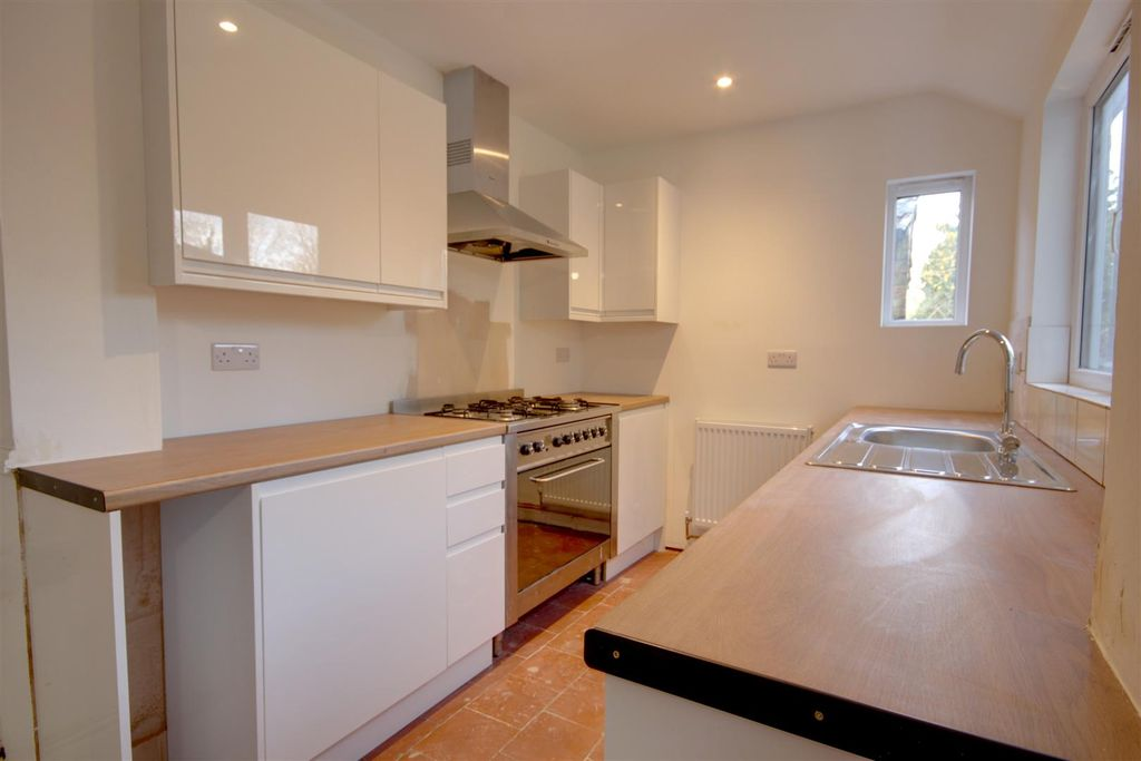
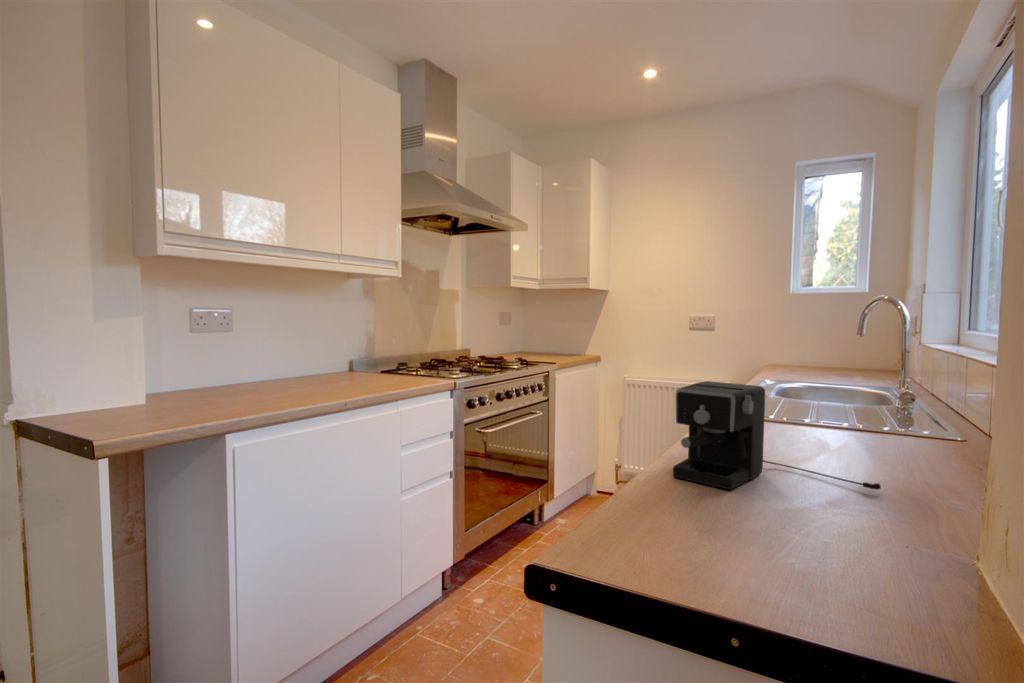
+ coffee maker (763, 437)
